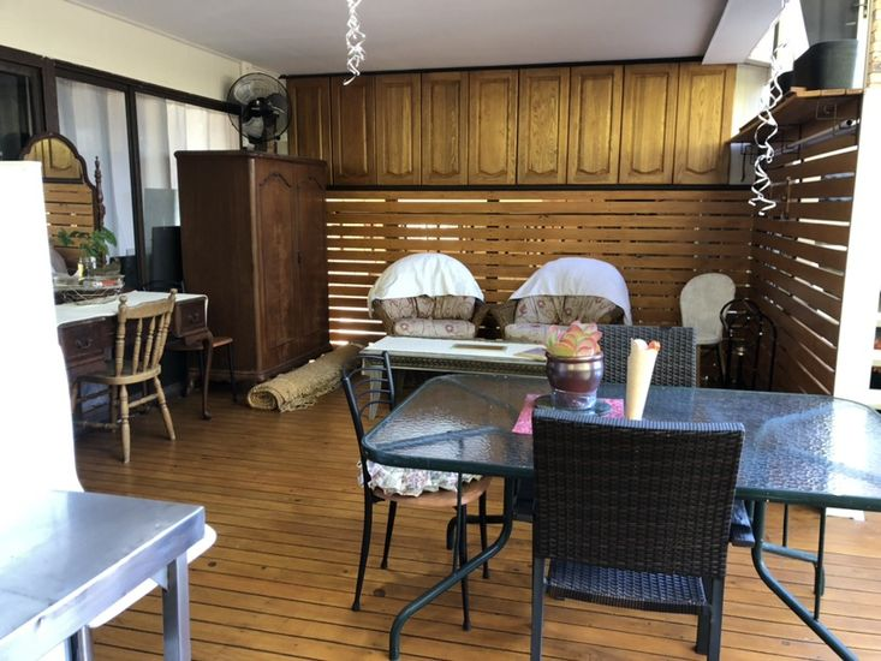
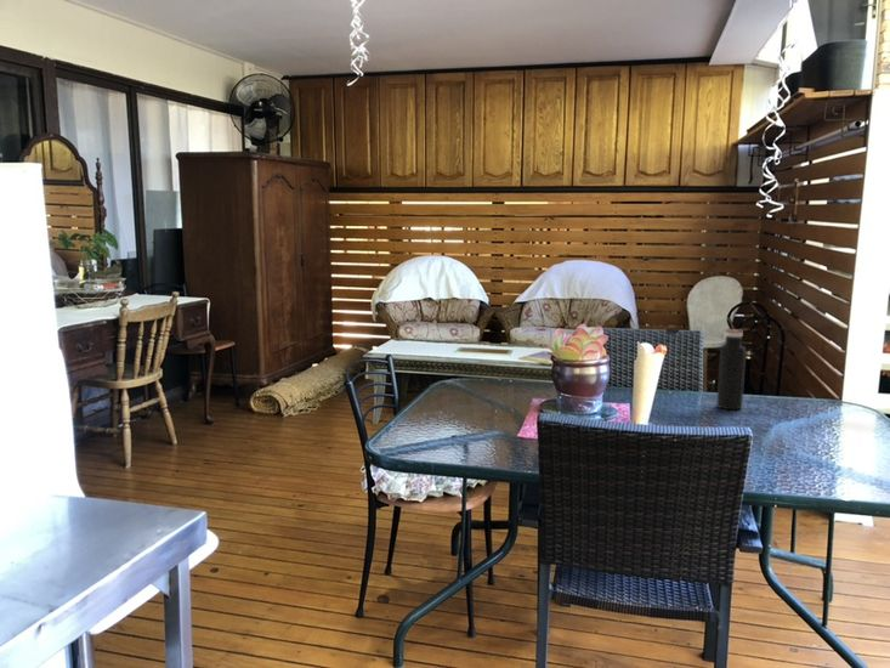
+ water bottle (731, 368)
